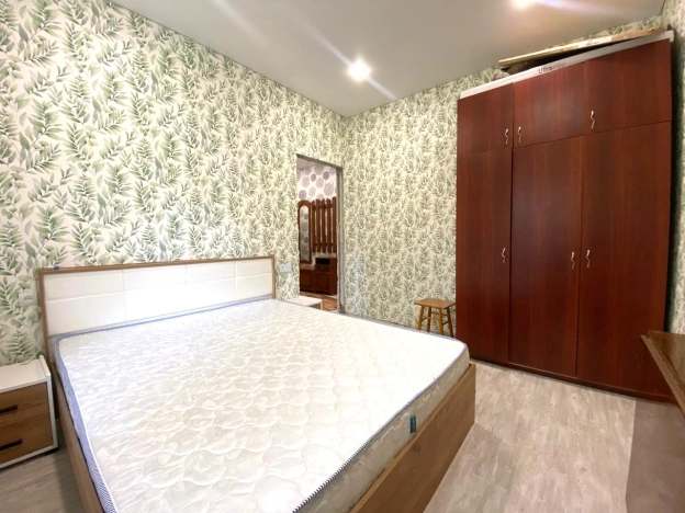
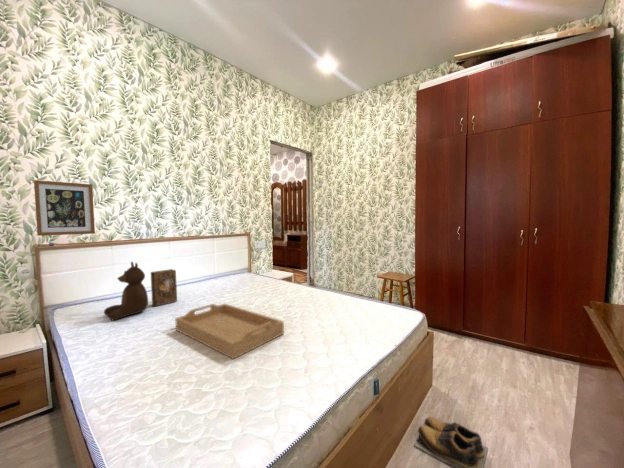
+ serving tray (228, 323)
+ wall art (66, 208)
+ shoes (450, 437)
+ book (163, 287)
+ teddy bear (126, 288)
